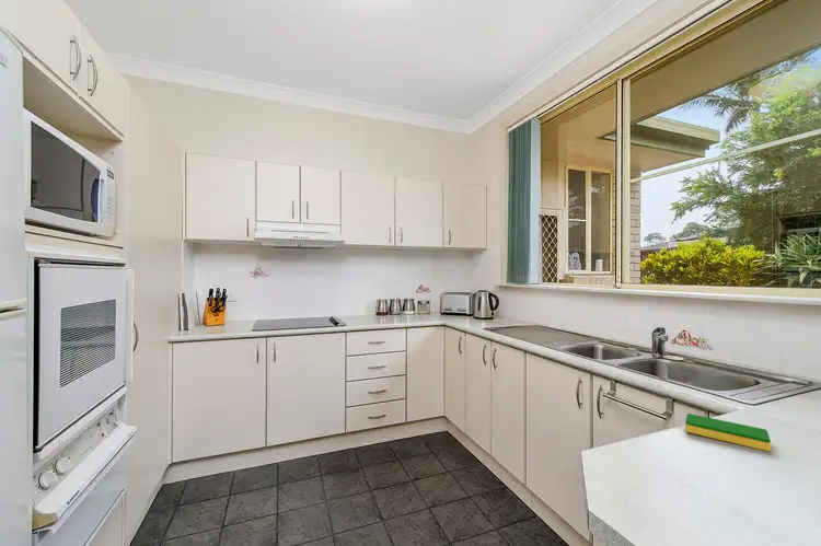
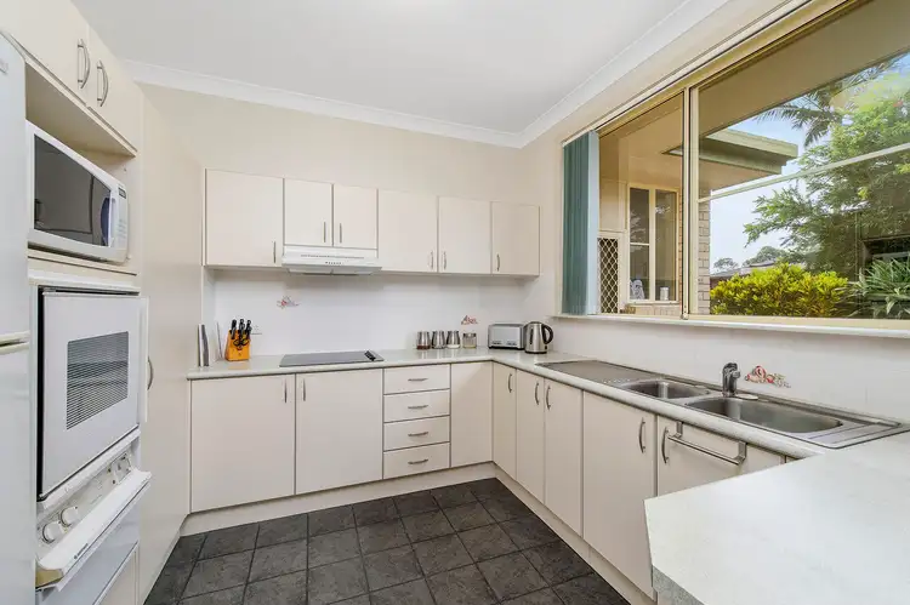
- dish sponge (725, 430)
